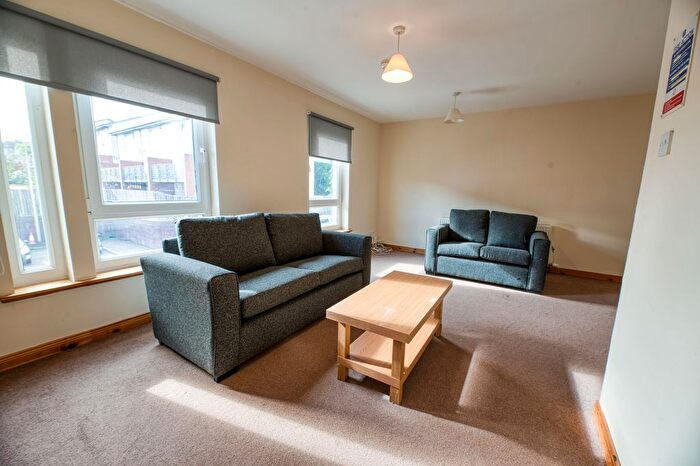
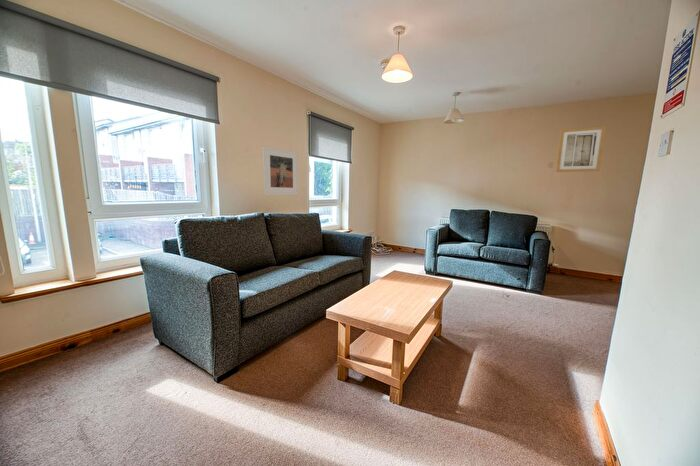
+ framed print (281, 172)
+ wall art (579, 150)
